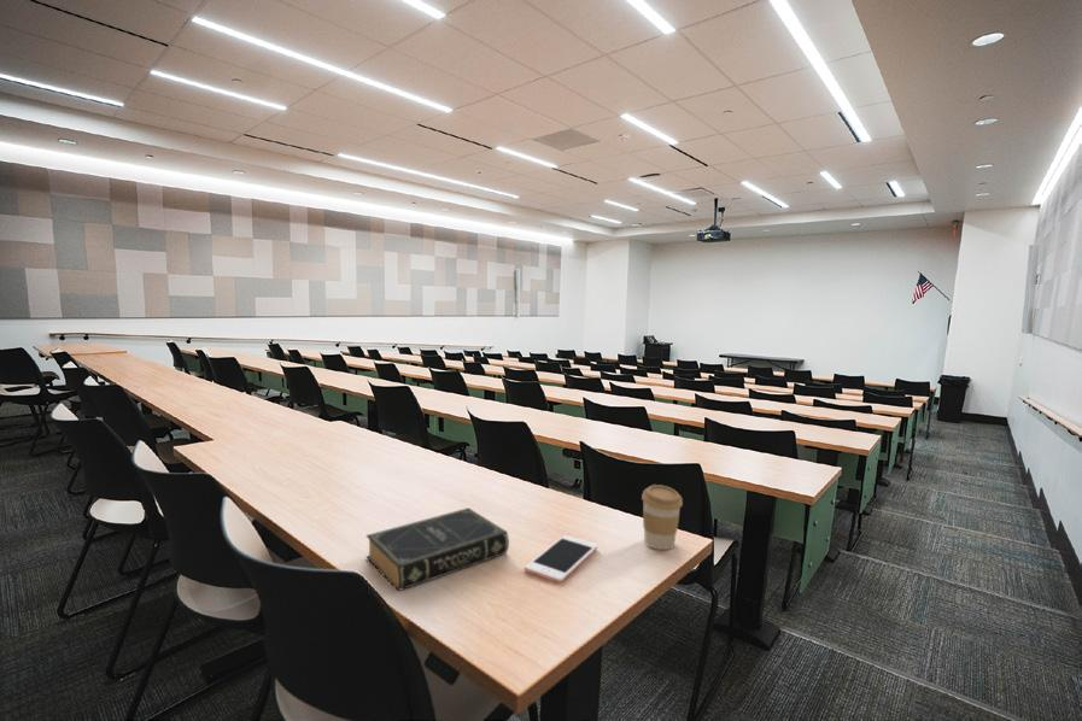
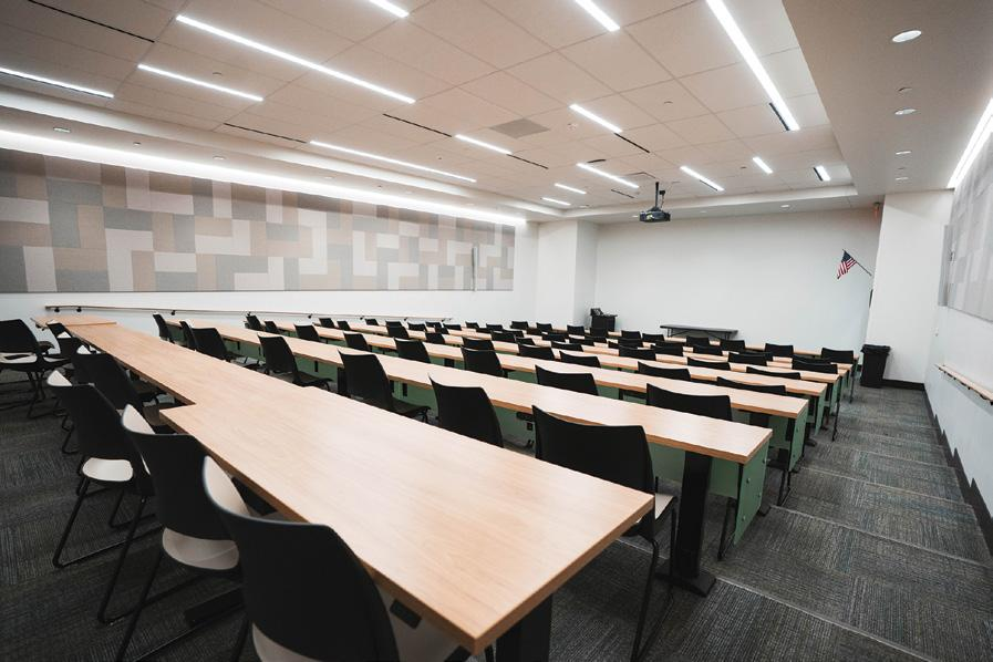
- cell phone (562, 557)
- book (438, 545)
- coffee cup (660, 516)
